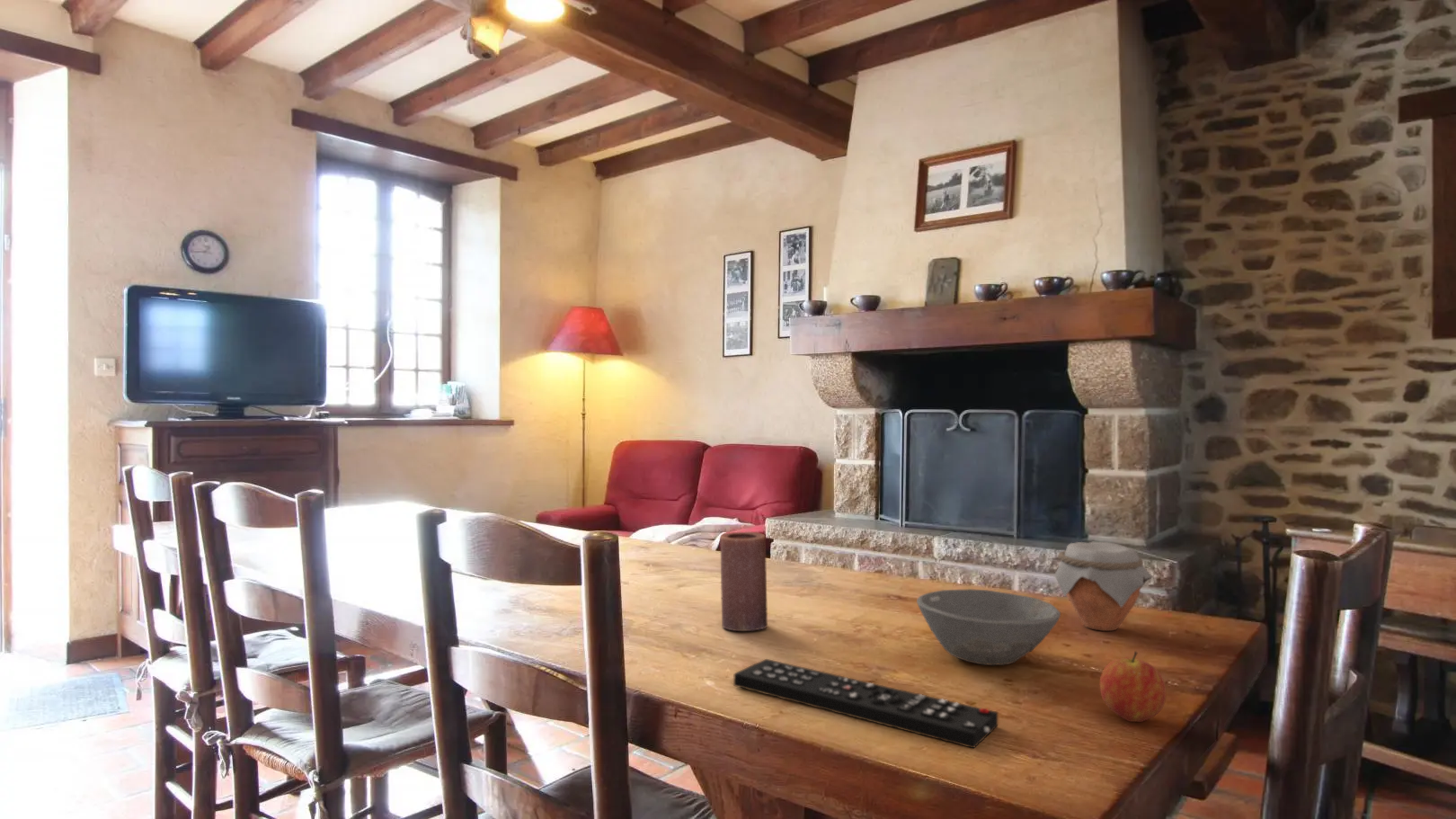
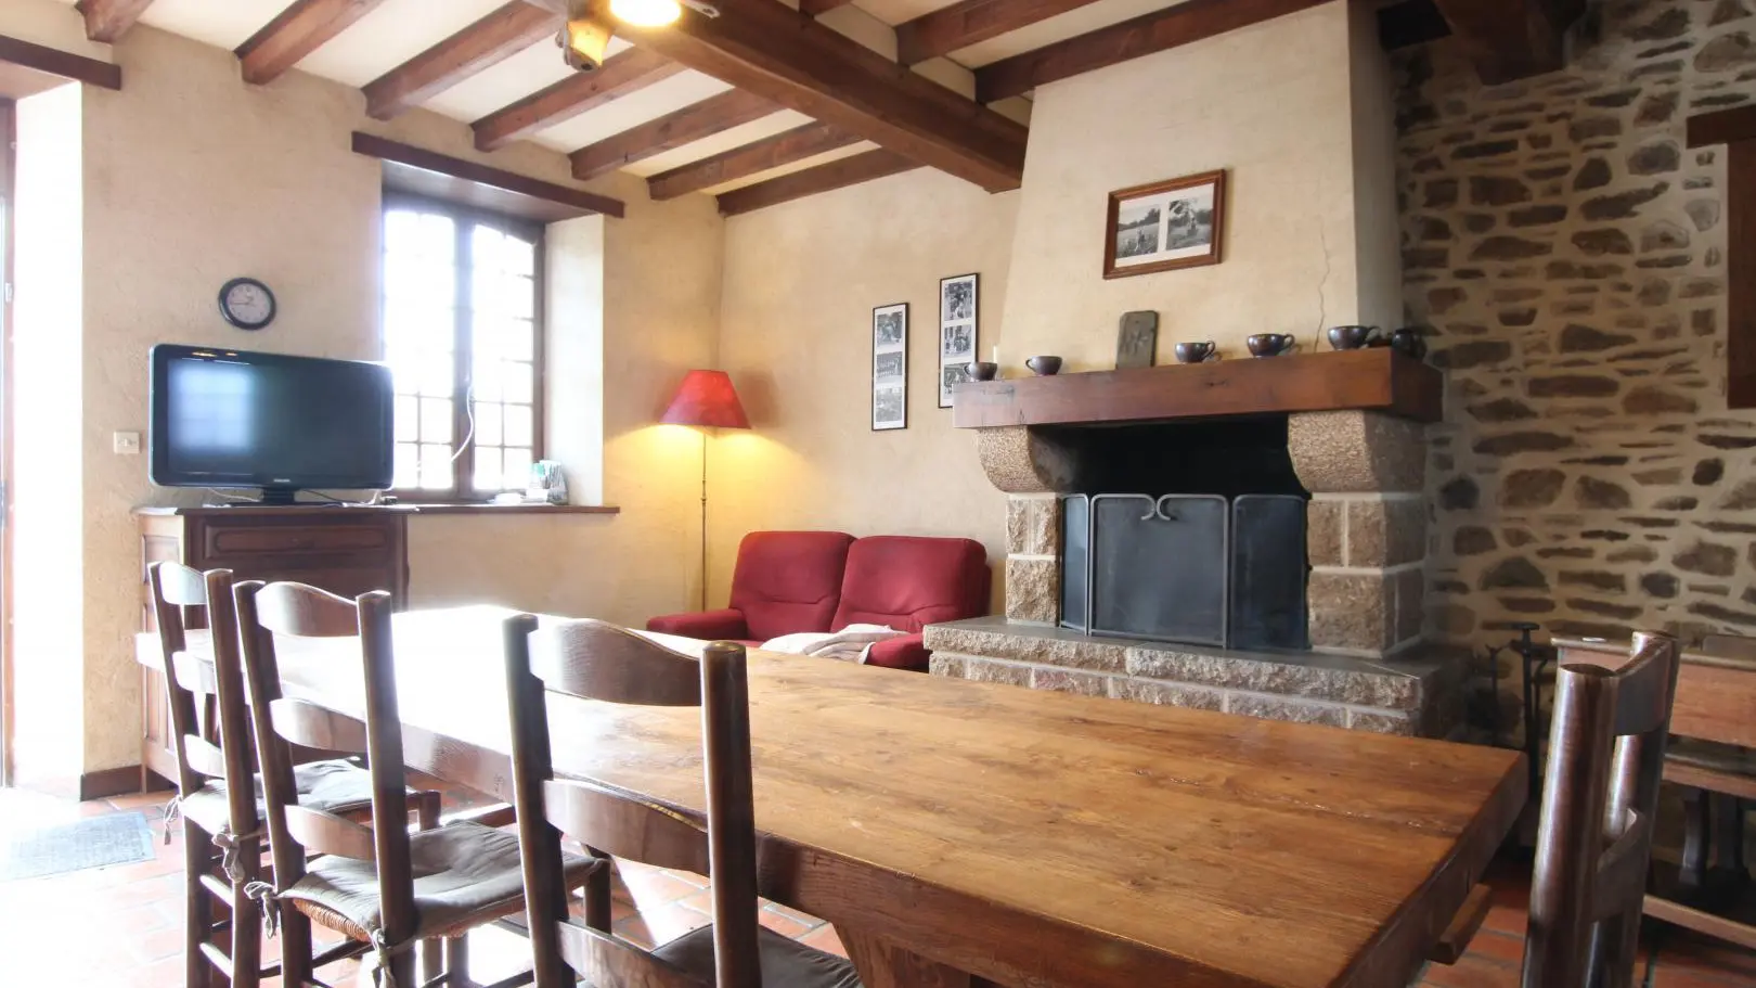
- candle (743, 580)
- fruit (1132, 684)
- jar (1101, 586)
- bowl (986, 629)
- remote control (858, 696)
